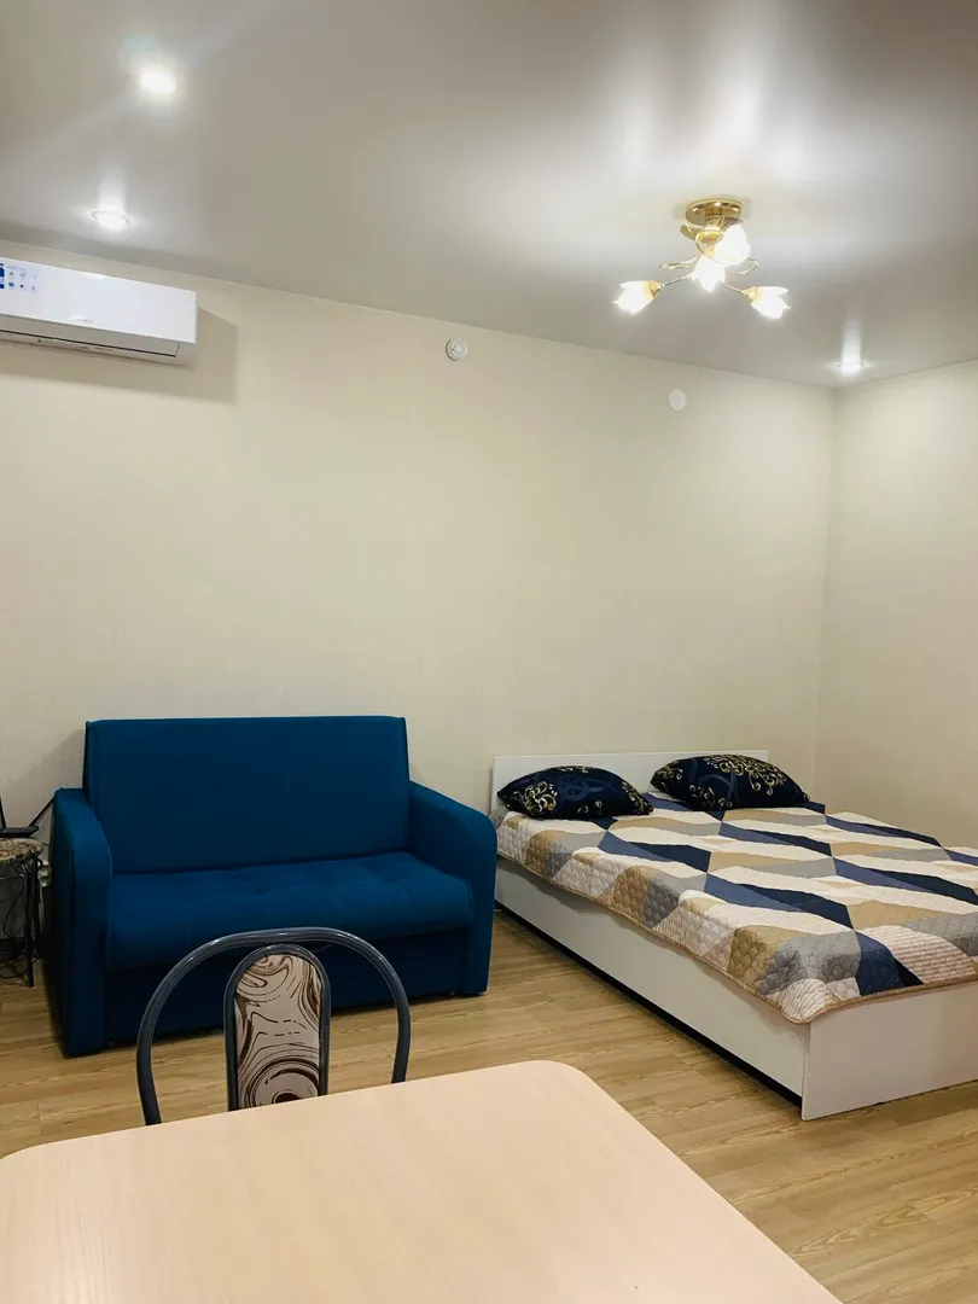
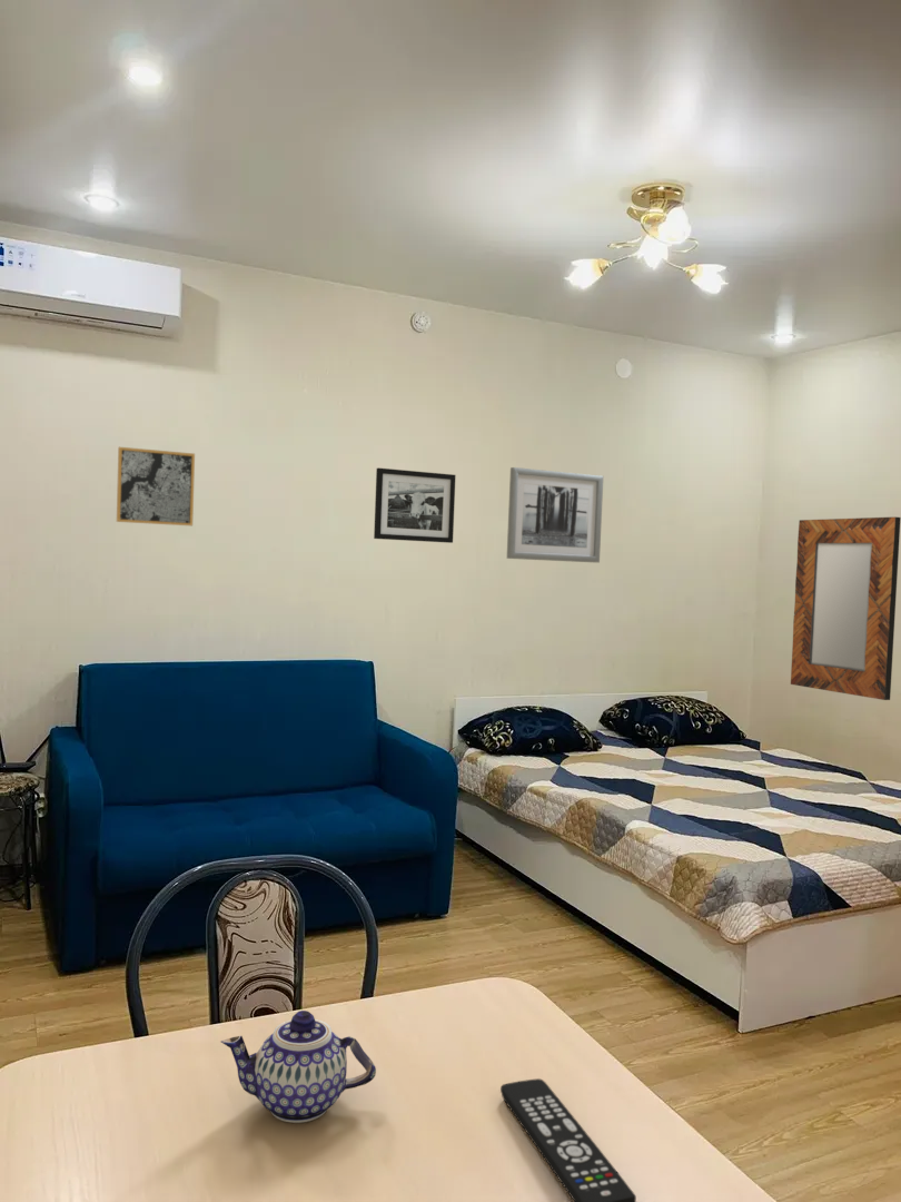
+ wall art (556, 515)
+ home mirror (842, 605)
+ picture frame (415, 505)
+ remote control (561, 1143)
+ wall art (156, 486)
+ teapot (299, 1058)
